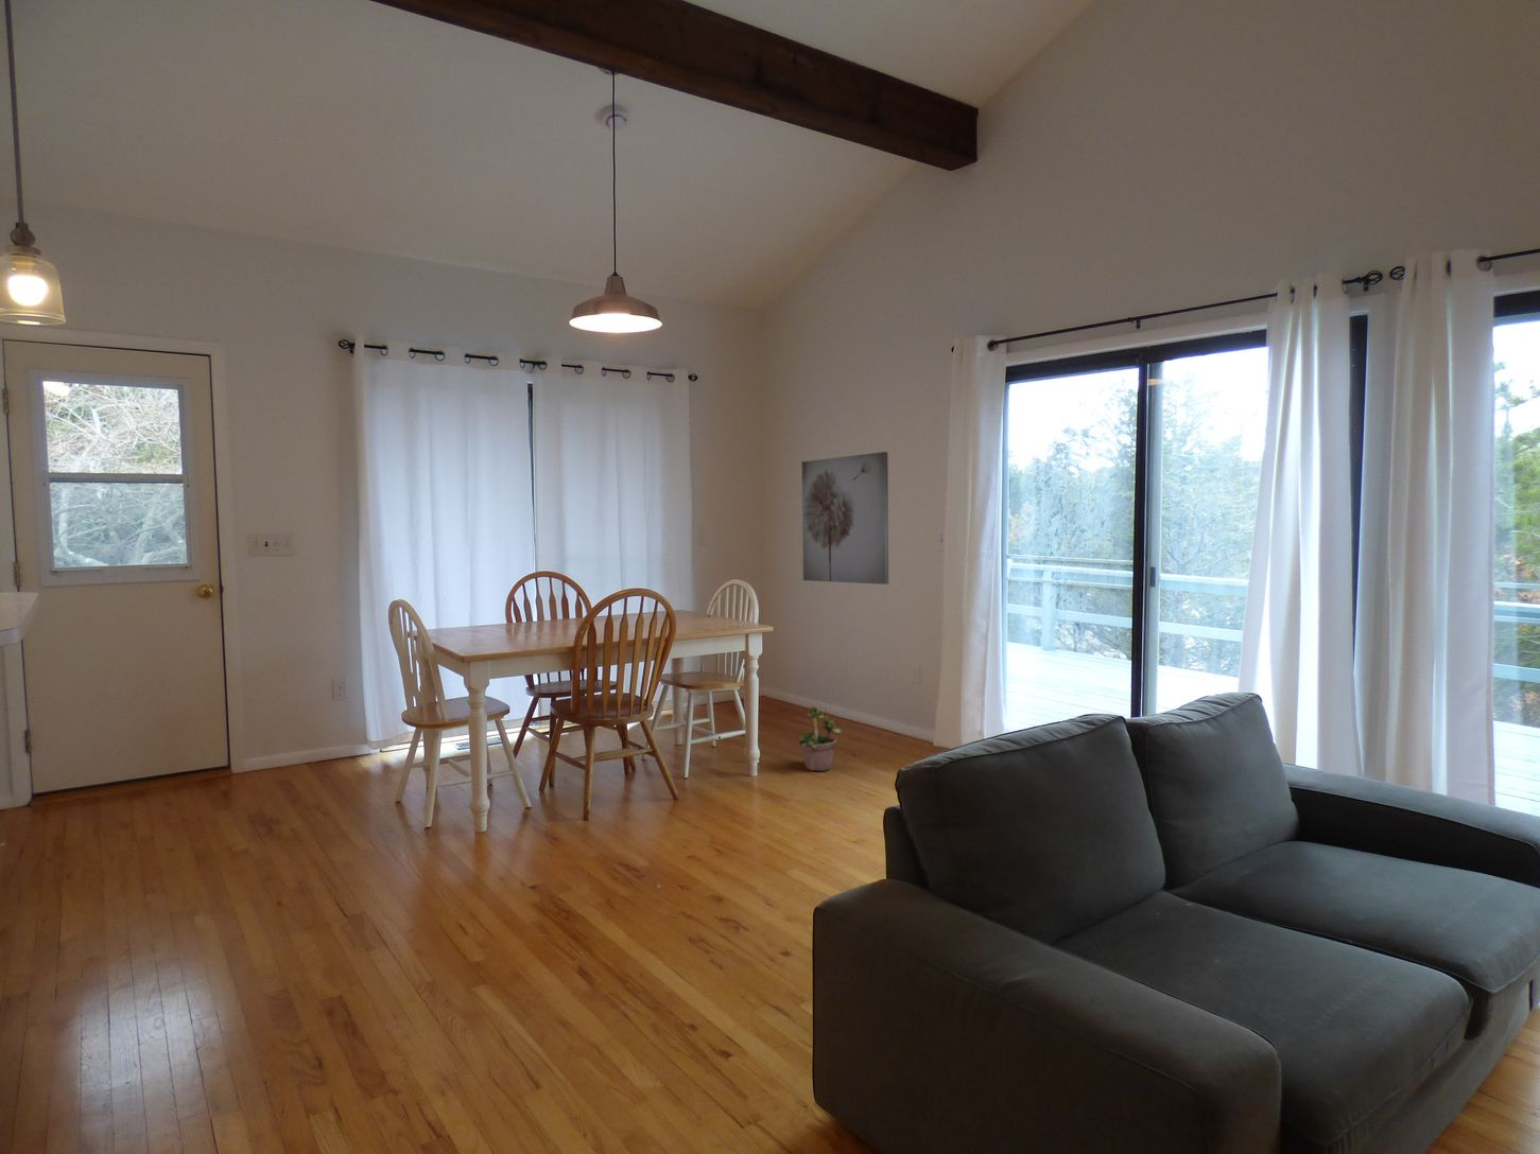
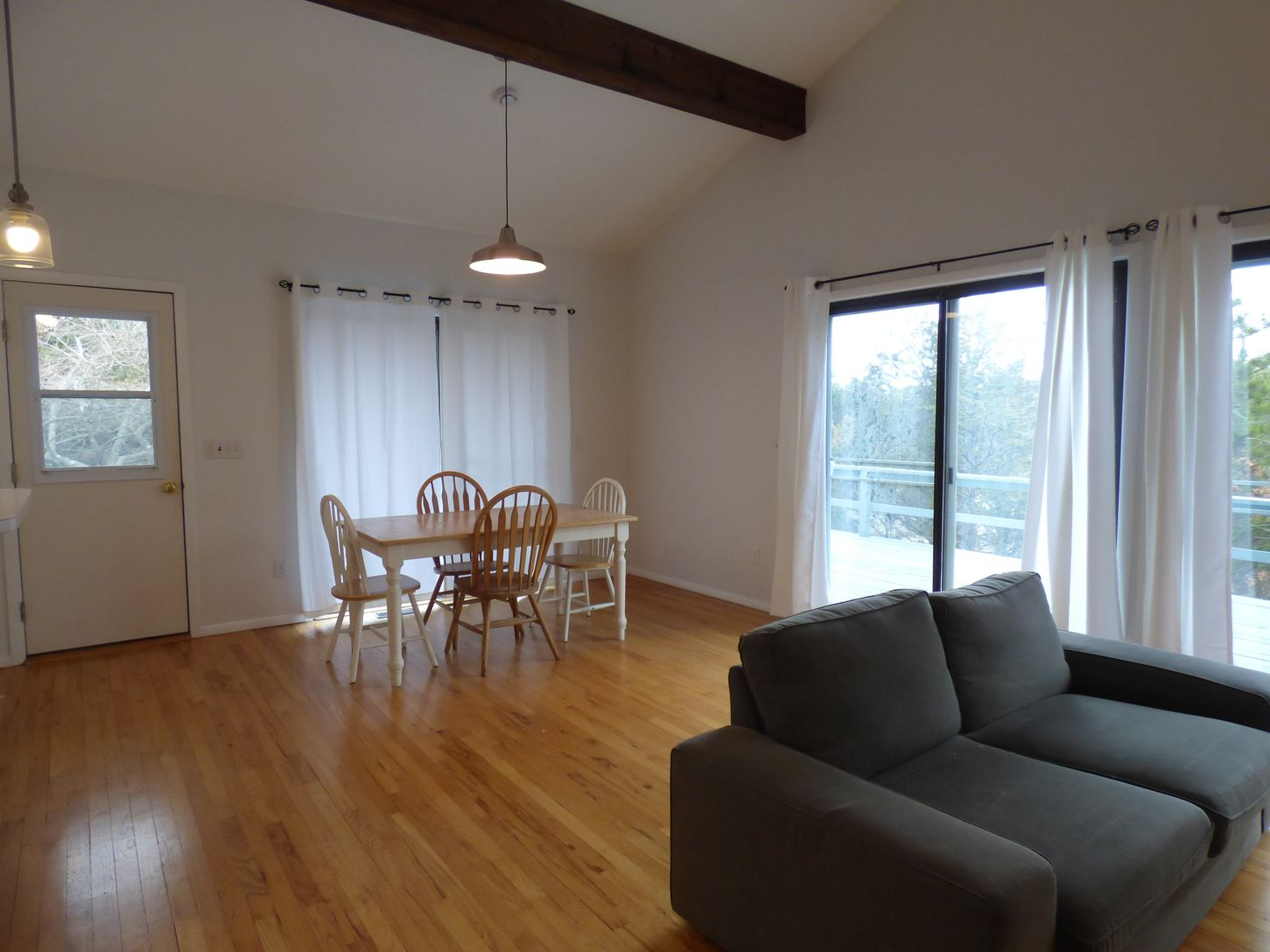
- potted plant (816, 733)
- wall art (843, 520)
